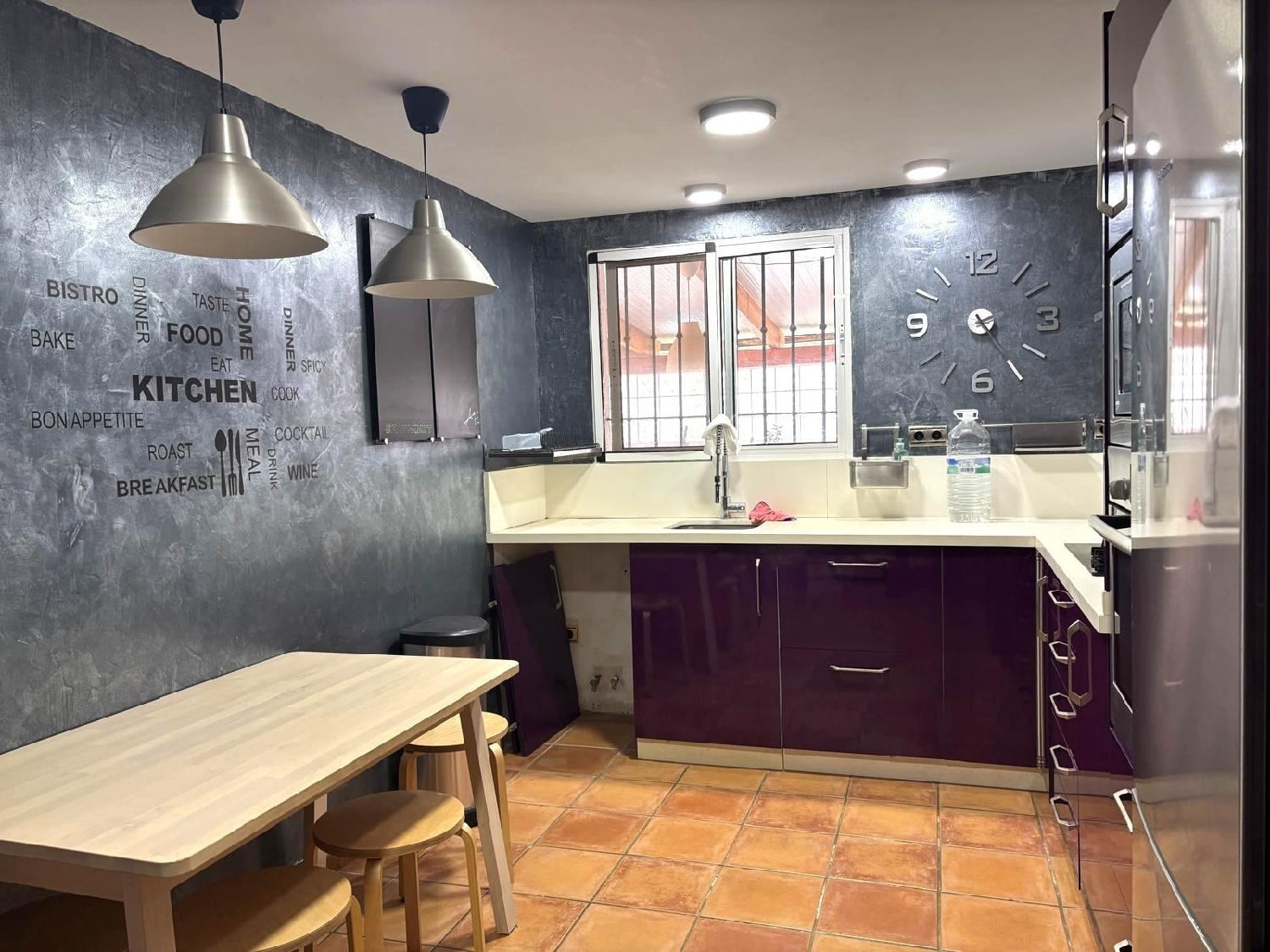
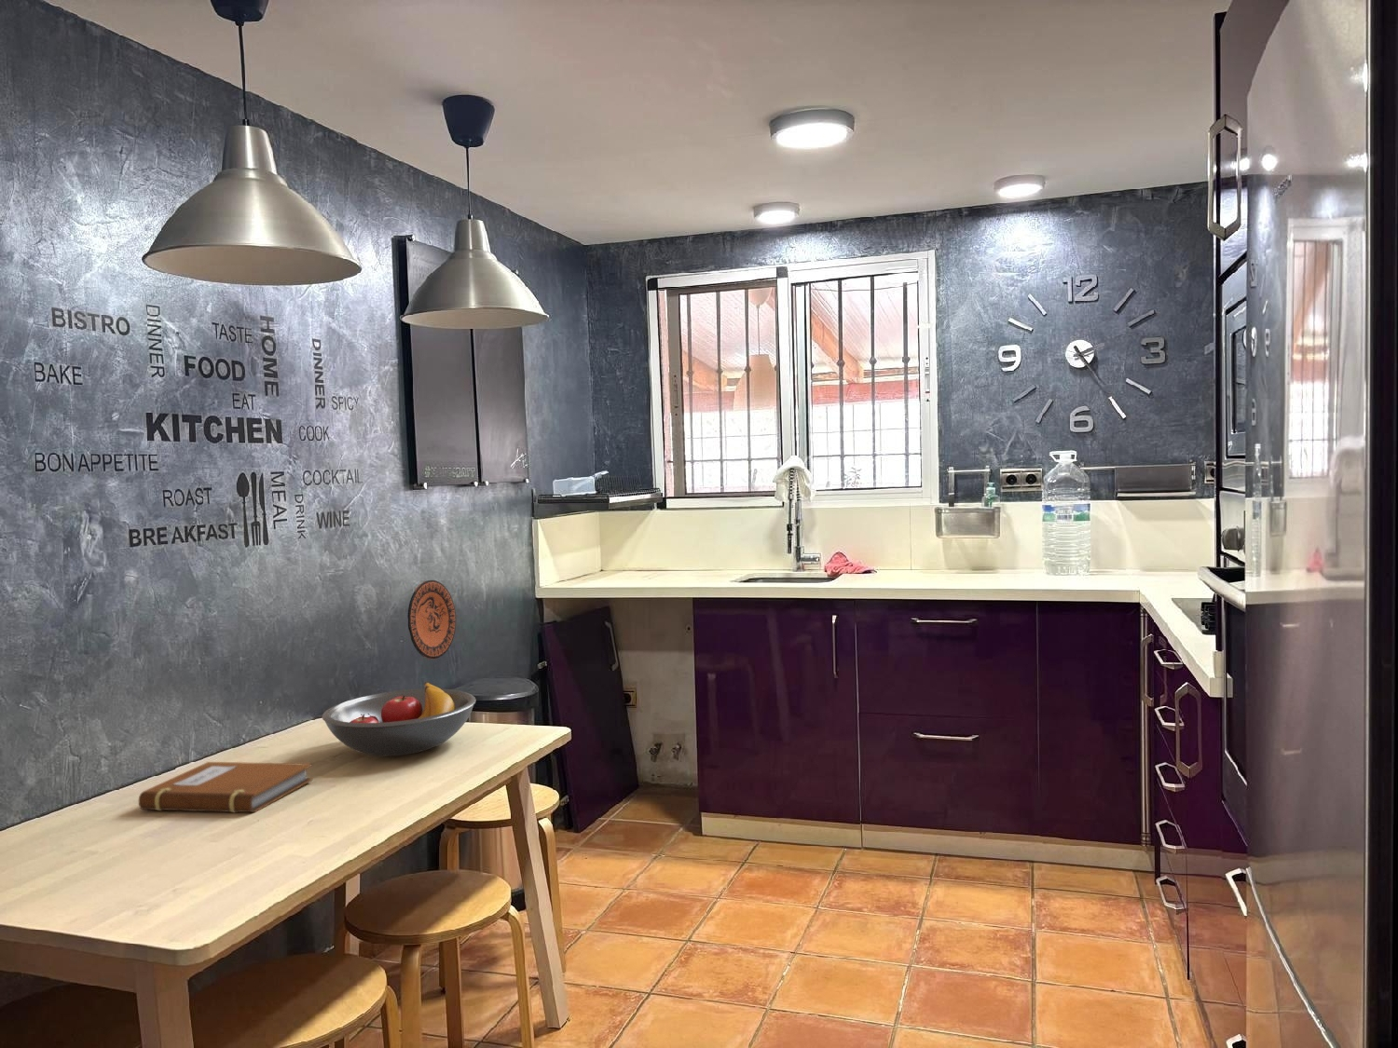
+ decorative plate (430, 619)
+ notebook (225, 786)
+ fruit bowl (401, 720)
